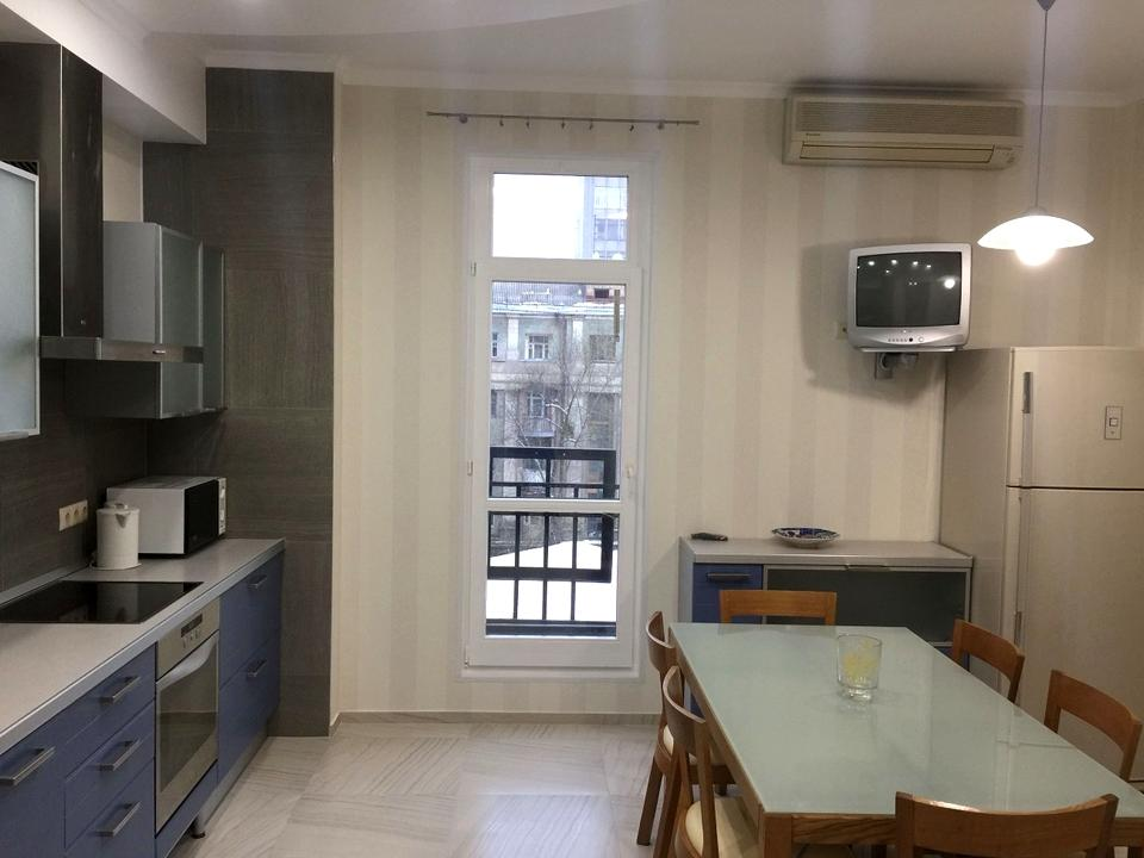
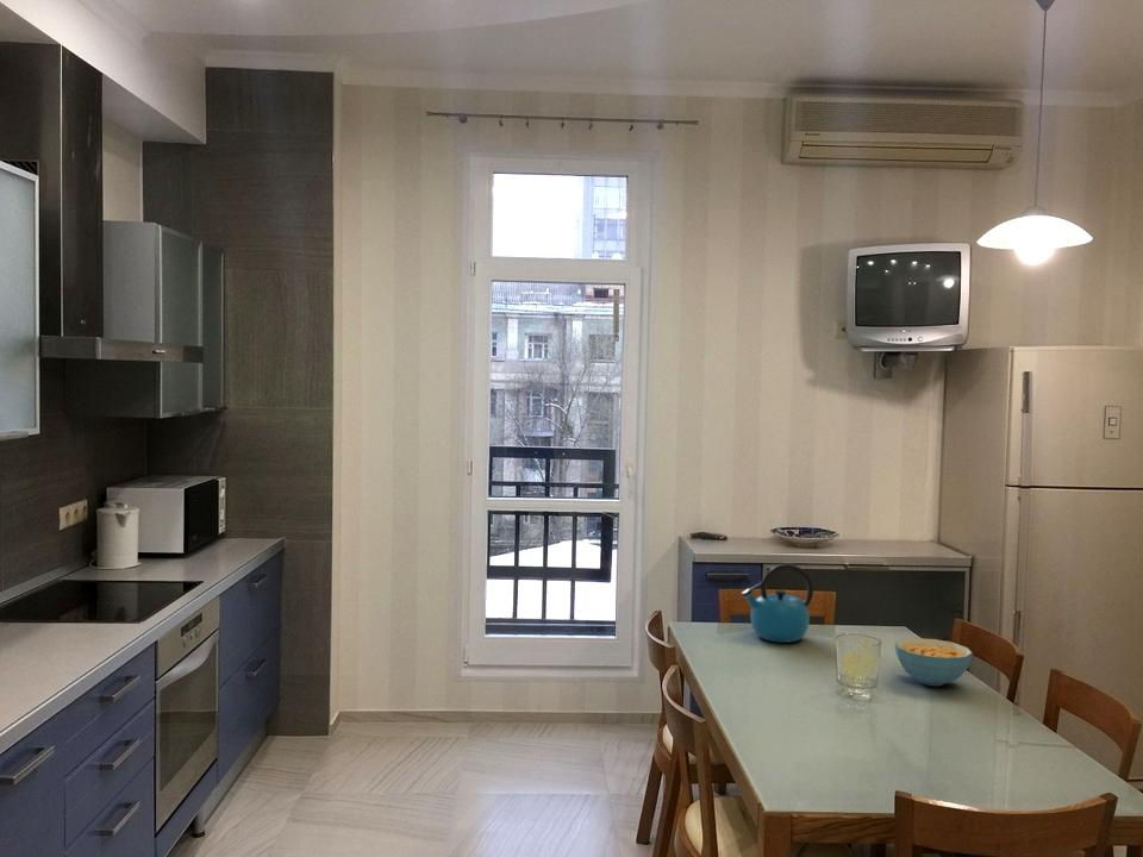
+ kettle (776, 600)
+ cereal bowl (932, 664)
